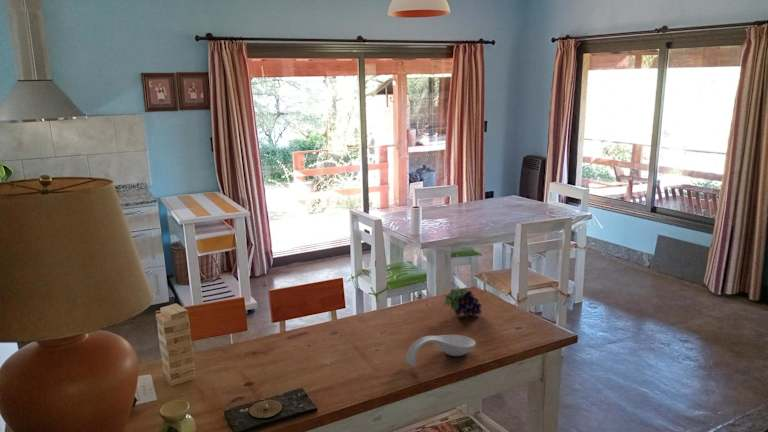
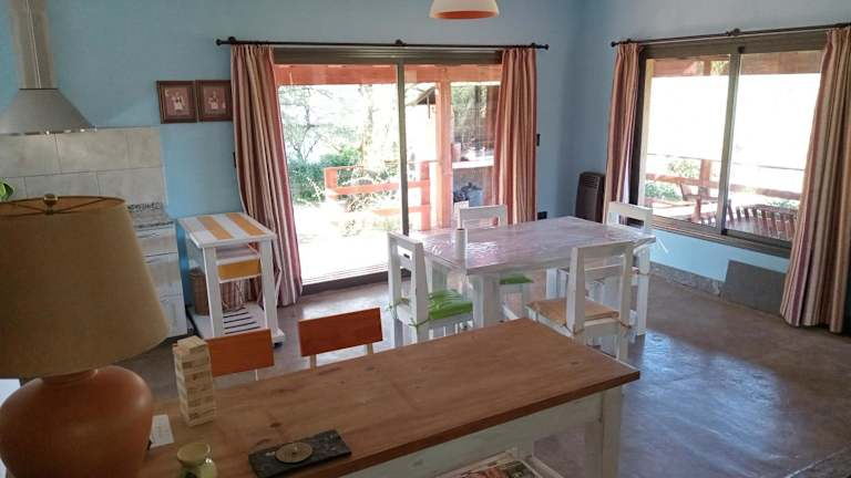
- spoon rest (441, 345)
- fruit (462, 300)
